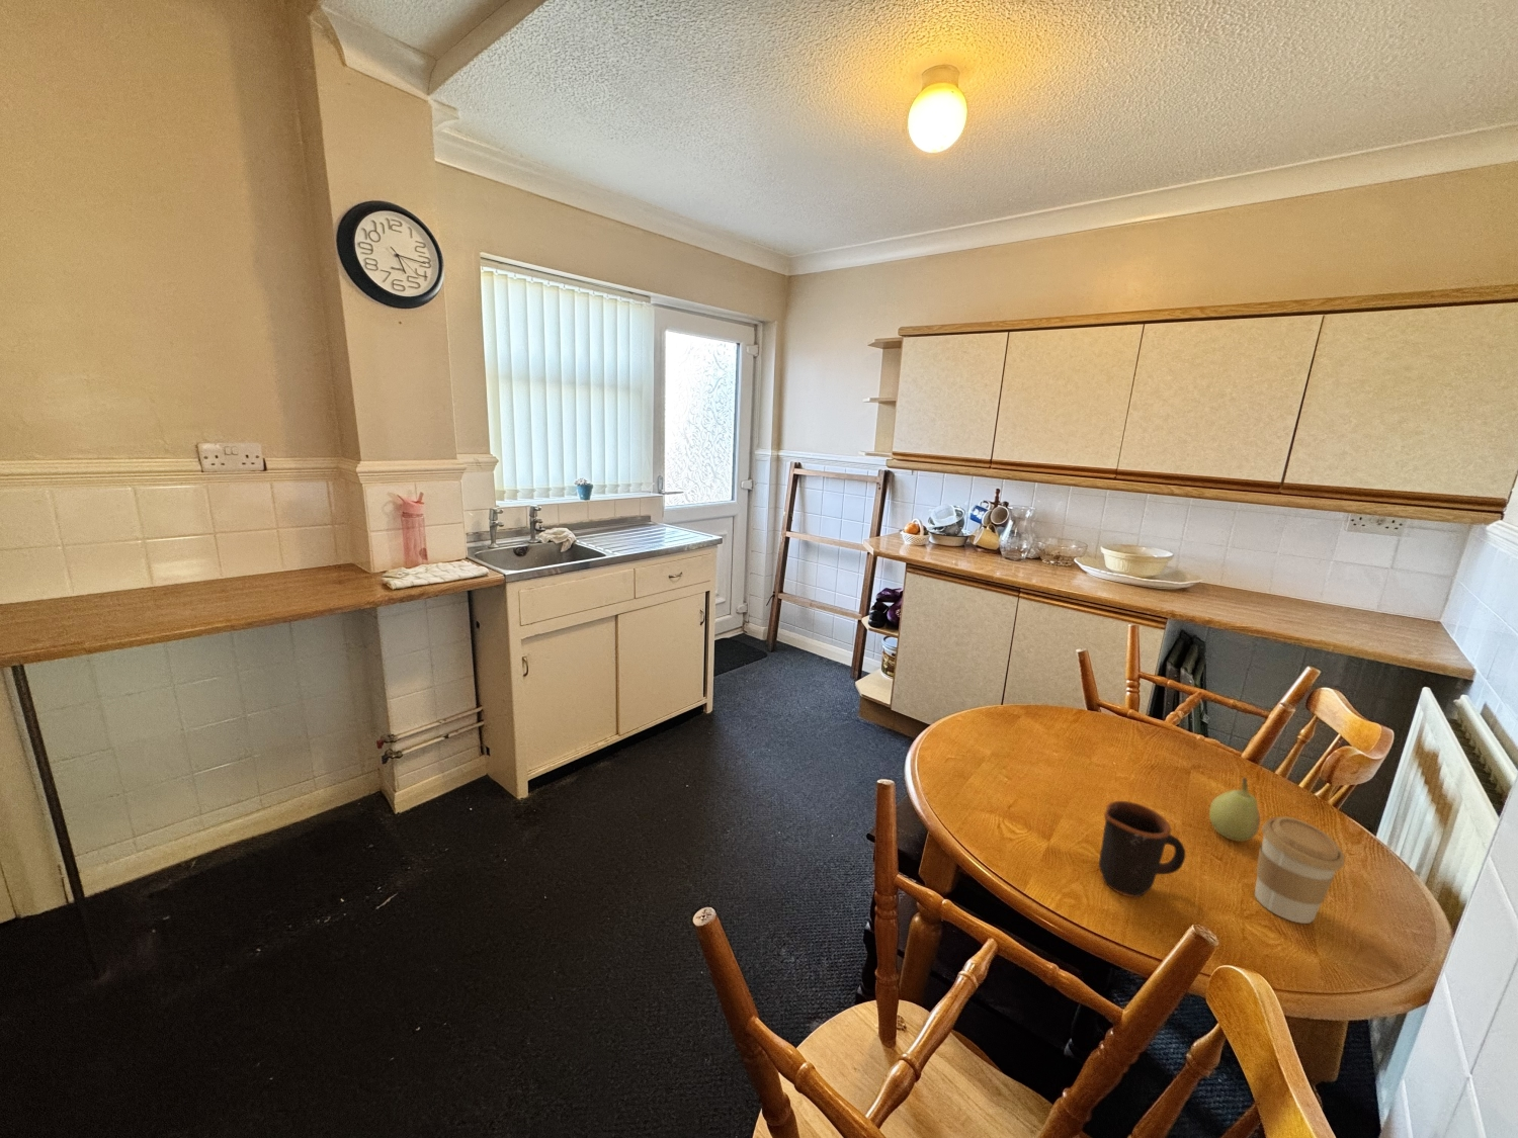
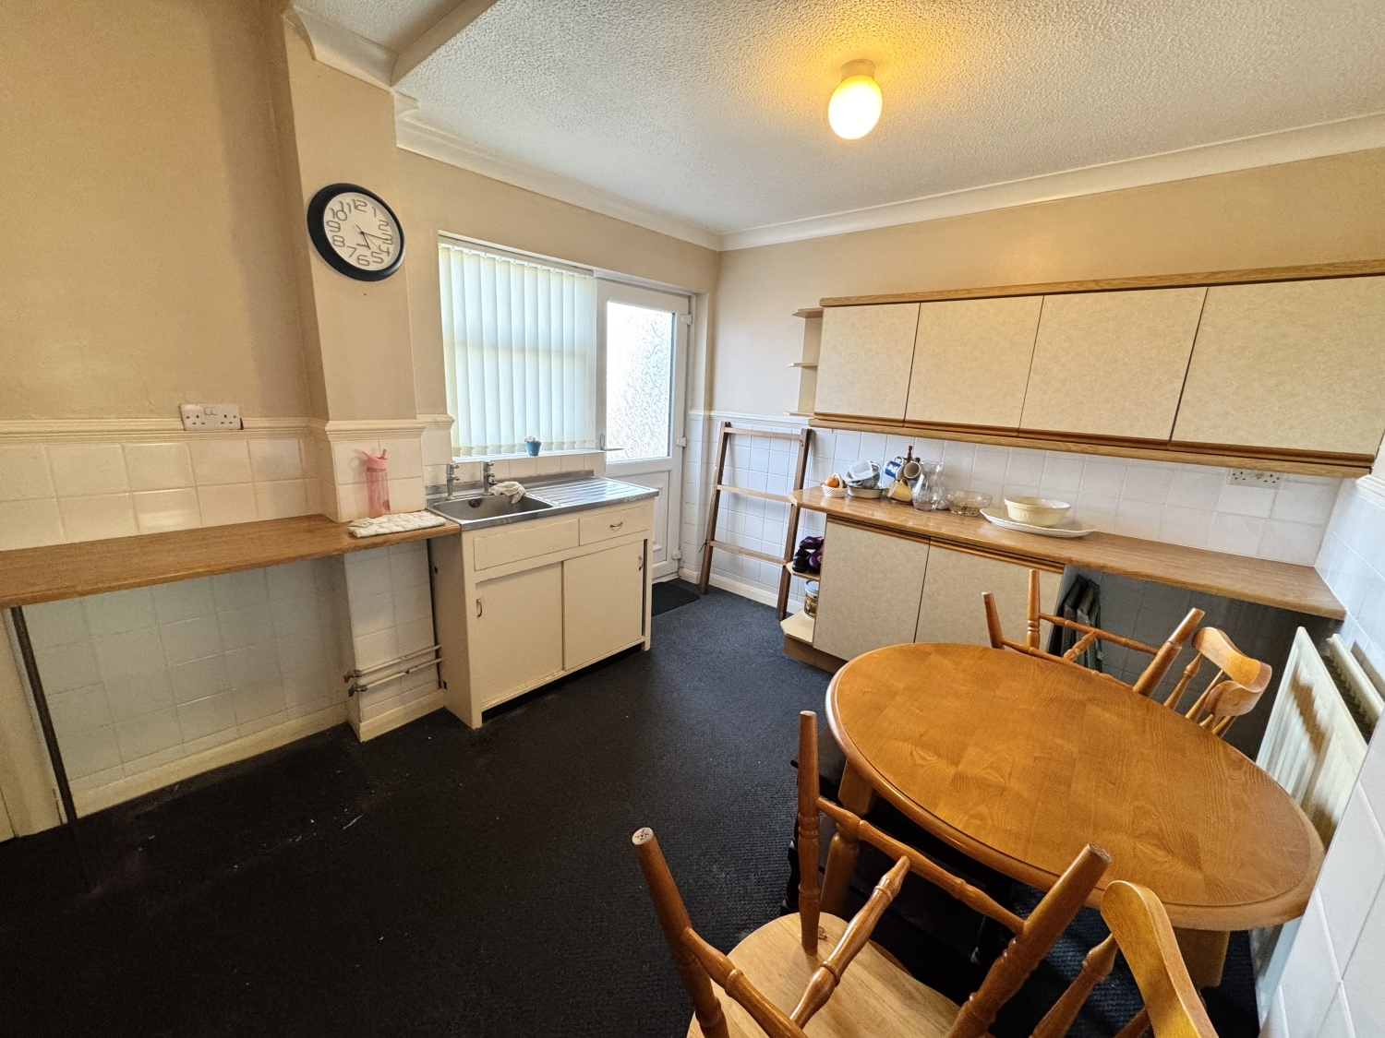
- mug (1141, 851)
- coffee cup (1294, 868)
- fruit (1237, 806)
